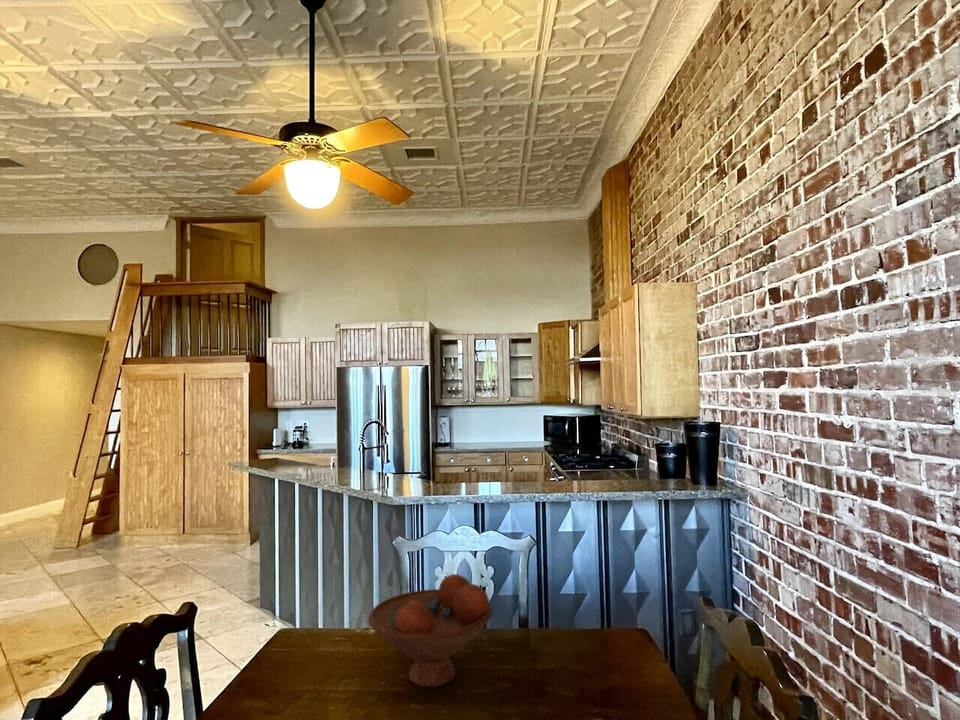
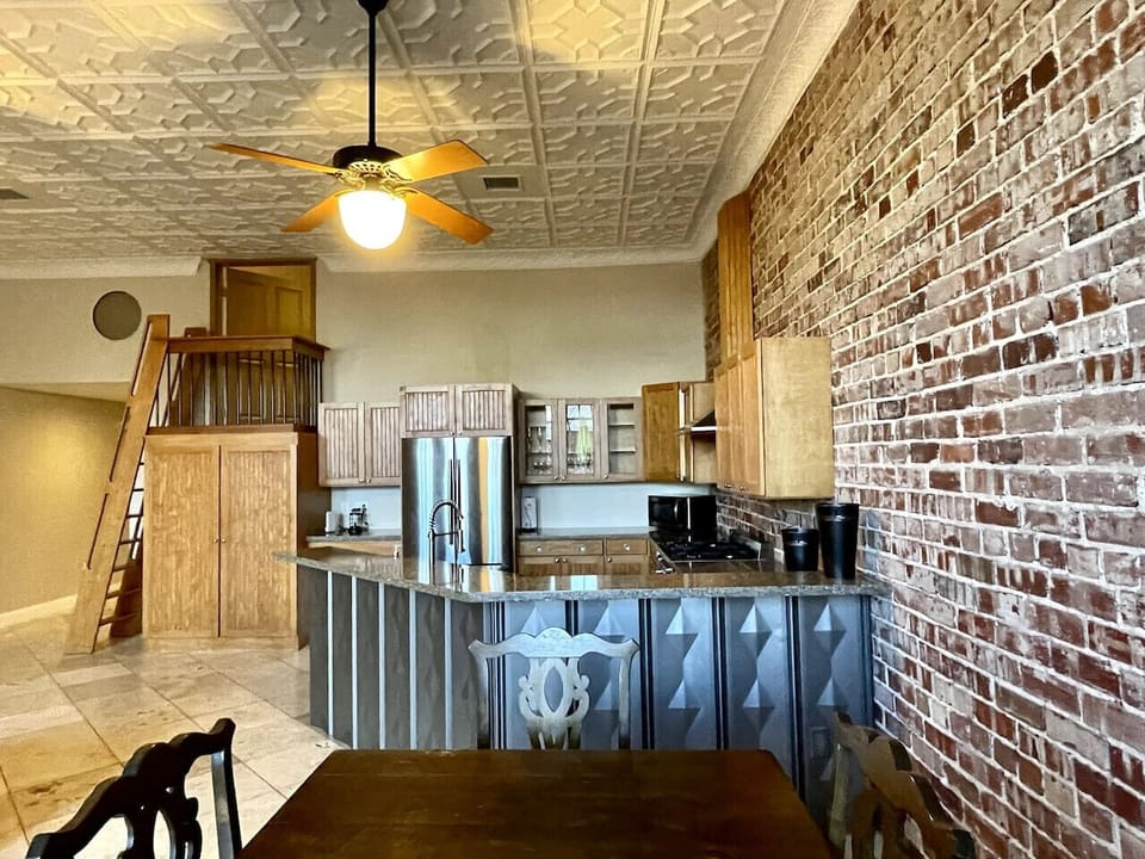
- fruit bowl (431, 630)
